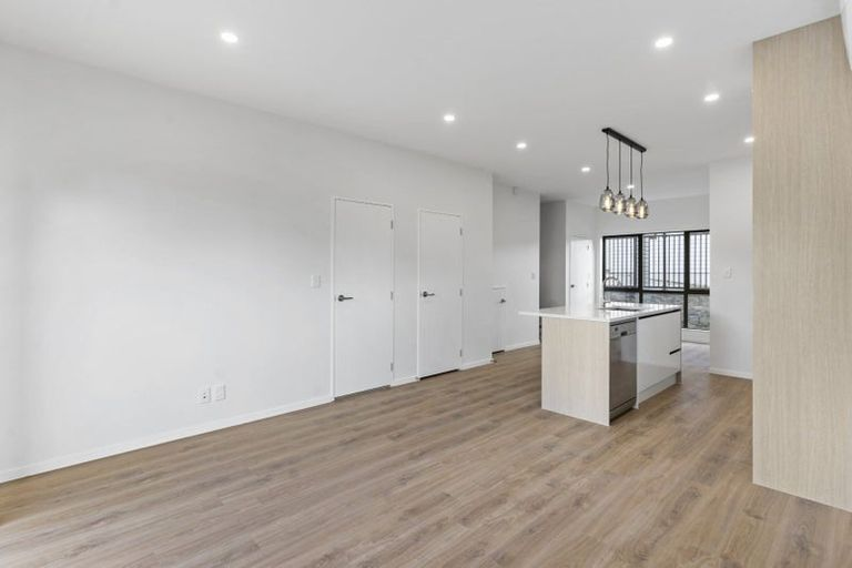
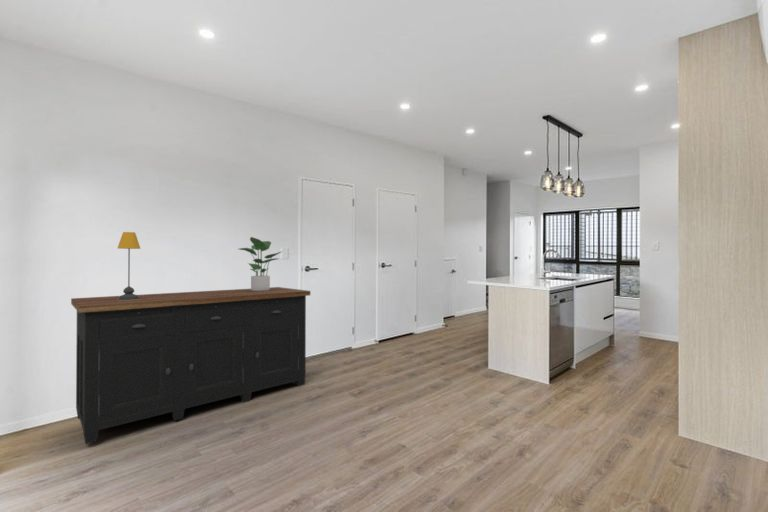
+ sideboard (203, 347)
+ table lamp (129, 265)
+ potted plant (263, 262)
